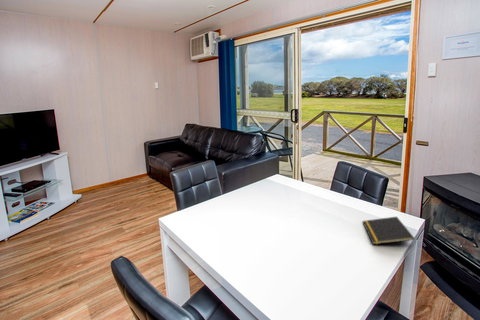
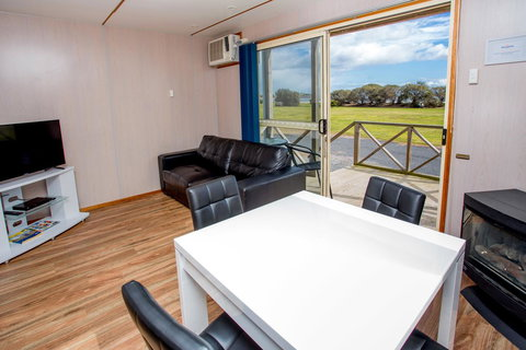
- notepad (385, 229)
